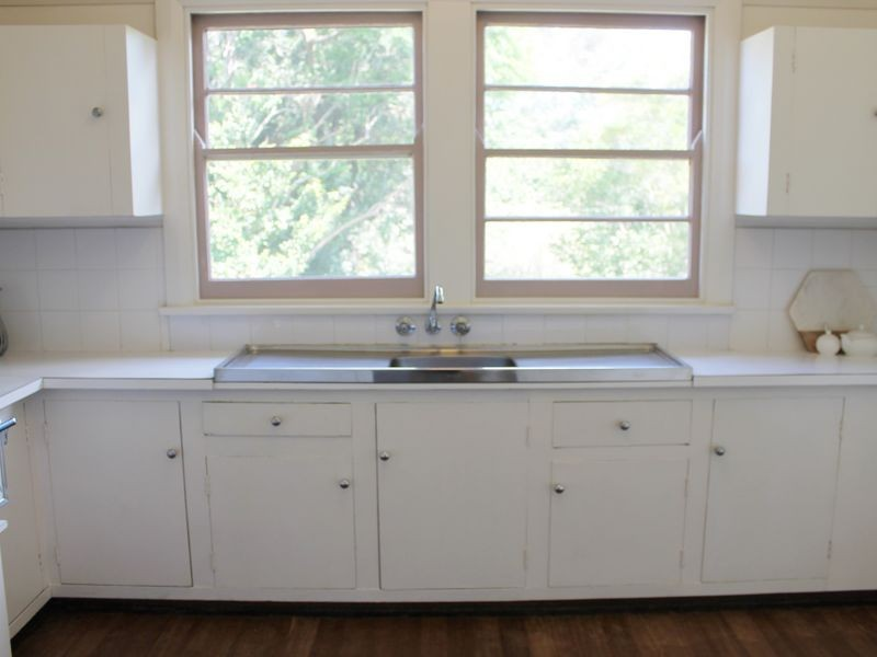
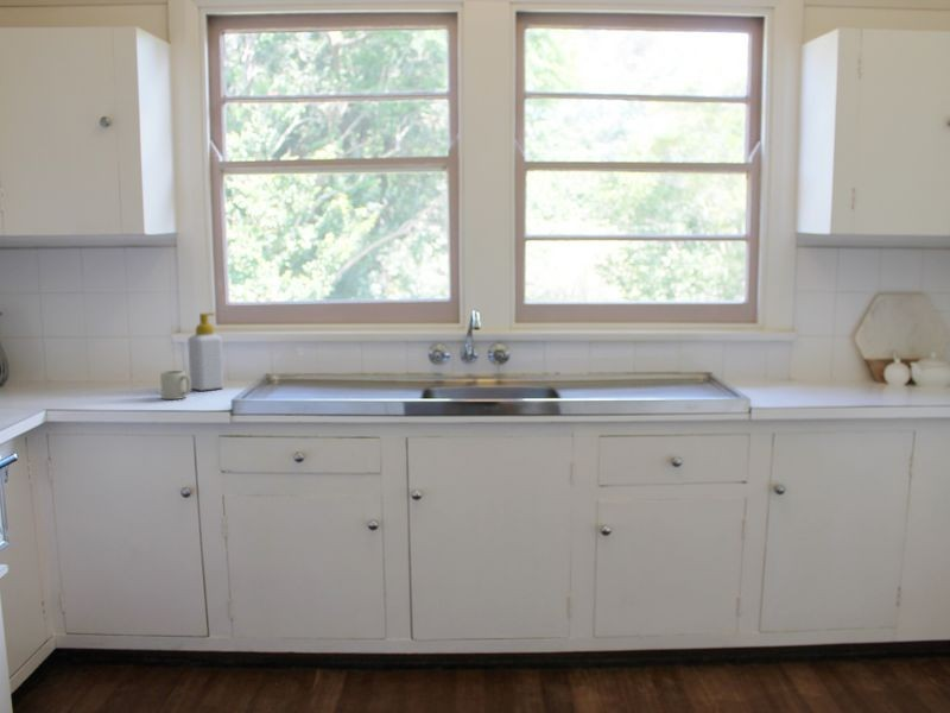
+ cup (176, 384)
+ soap bottle (205, 351)
